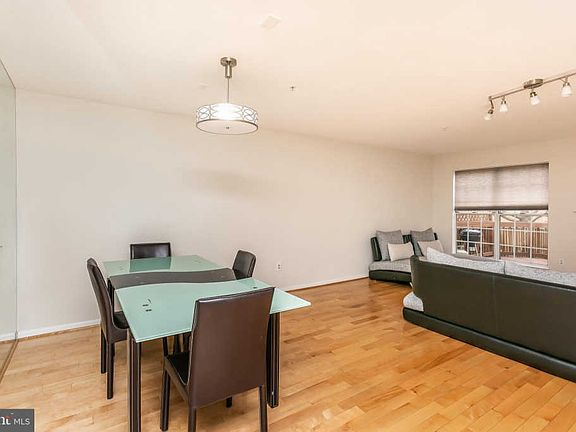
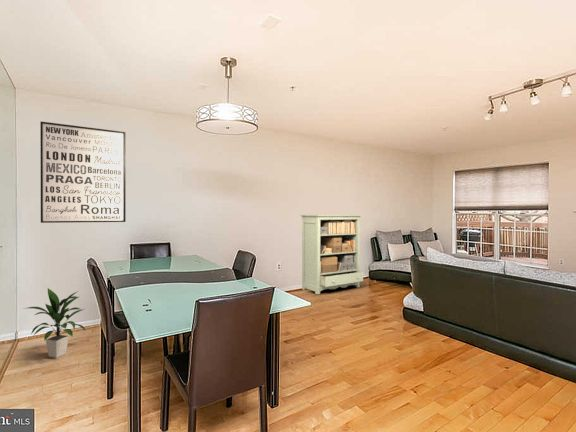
+ wall art (85, 174)
+ bookshelf (334, 252)
+ indoor plant (59, 321)
